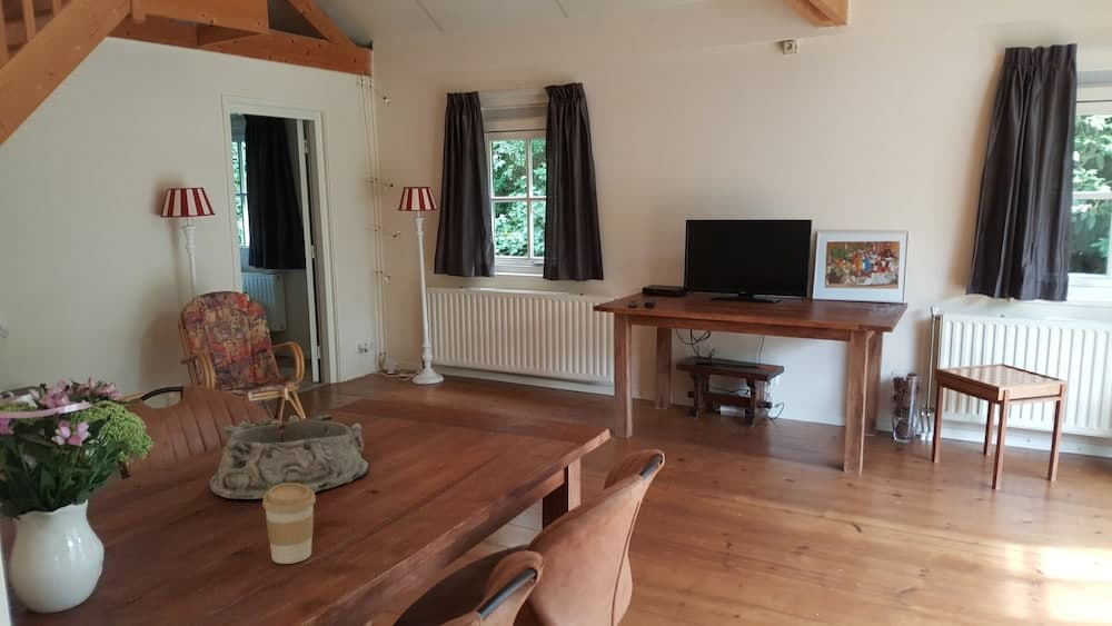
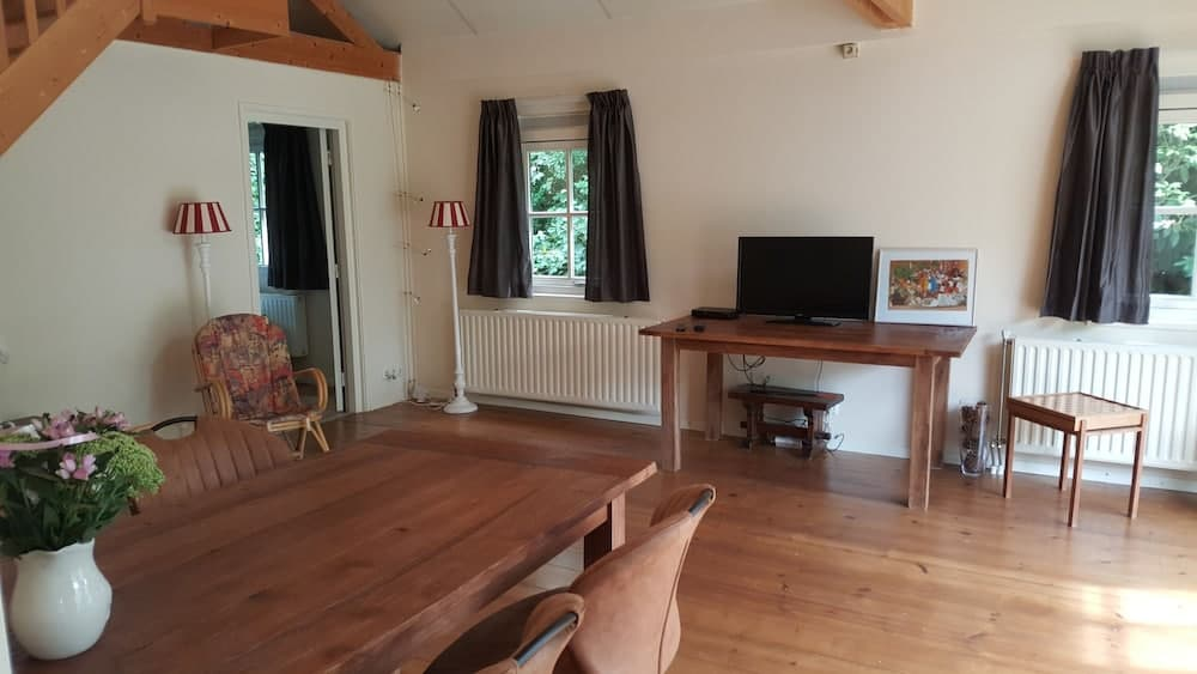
- coffee cup (290, 521)
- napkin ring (288, 450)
